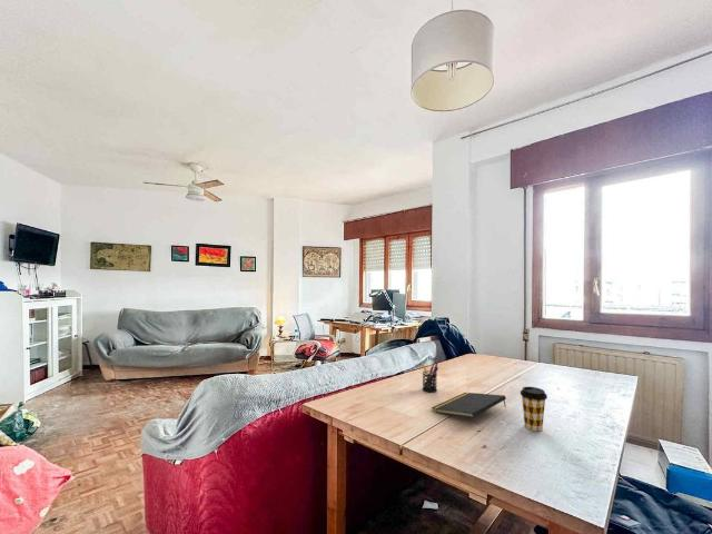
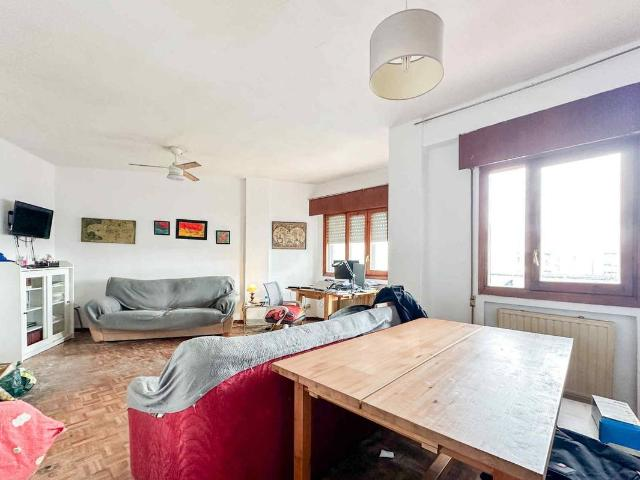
- pen holder (431, 375)
- coffee cup (533, 408)
- notepad (468, 403)
